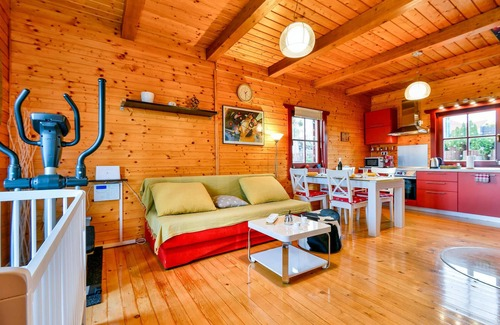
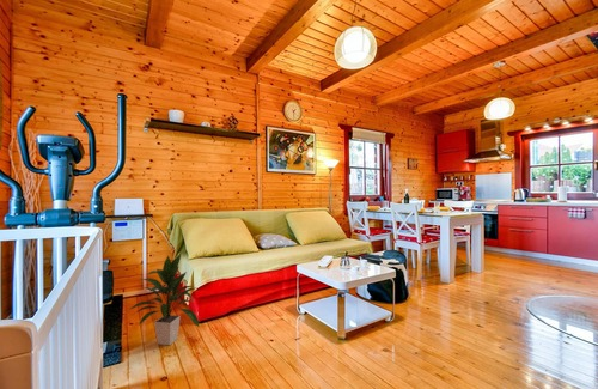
+ indoor plant (169, 299)
